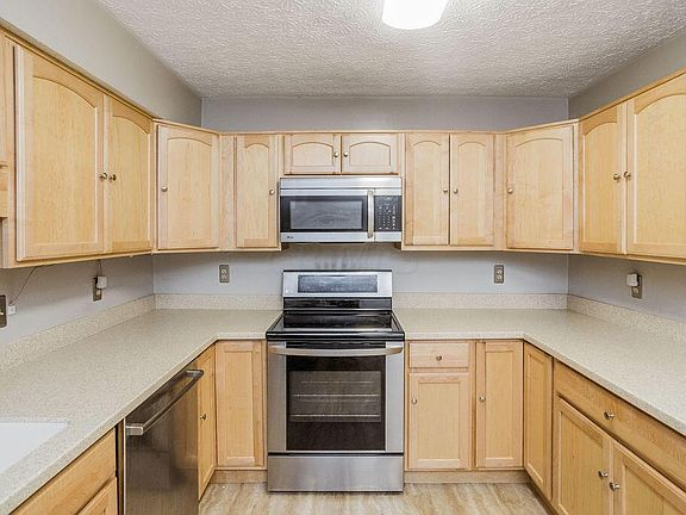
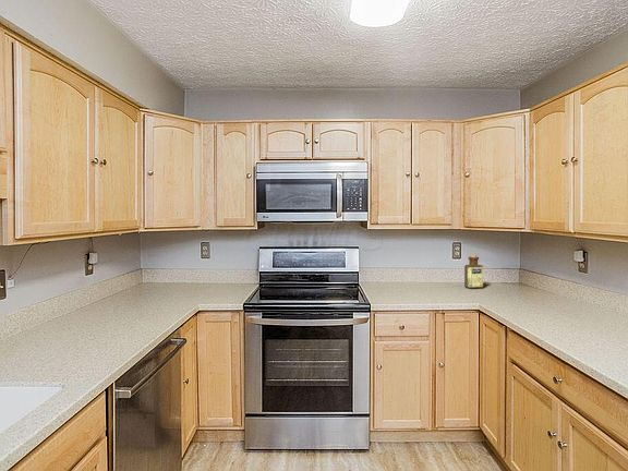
+ bottle (473, 271)
